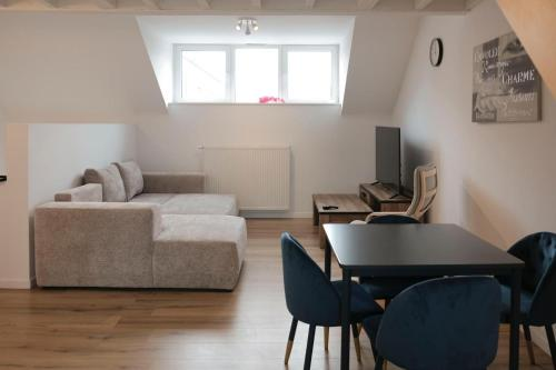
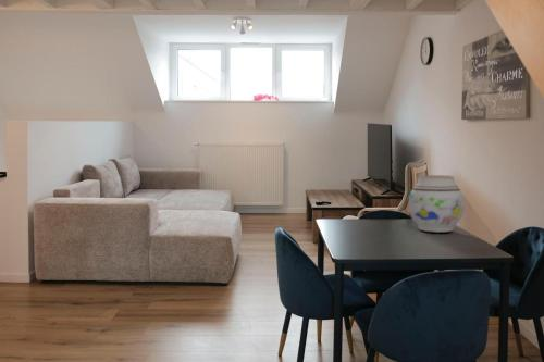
+ vase (435, 203)
